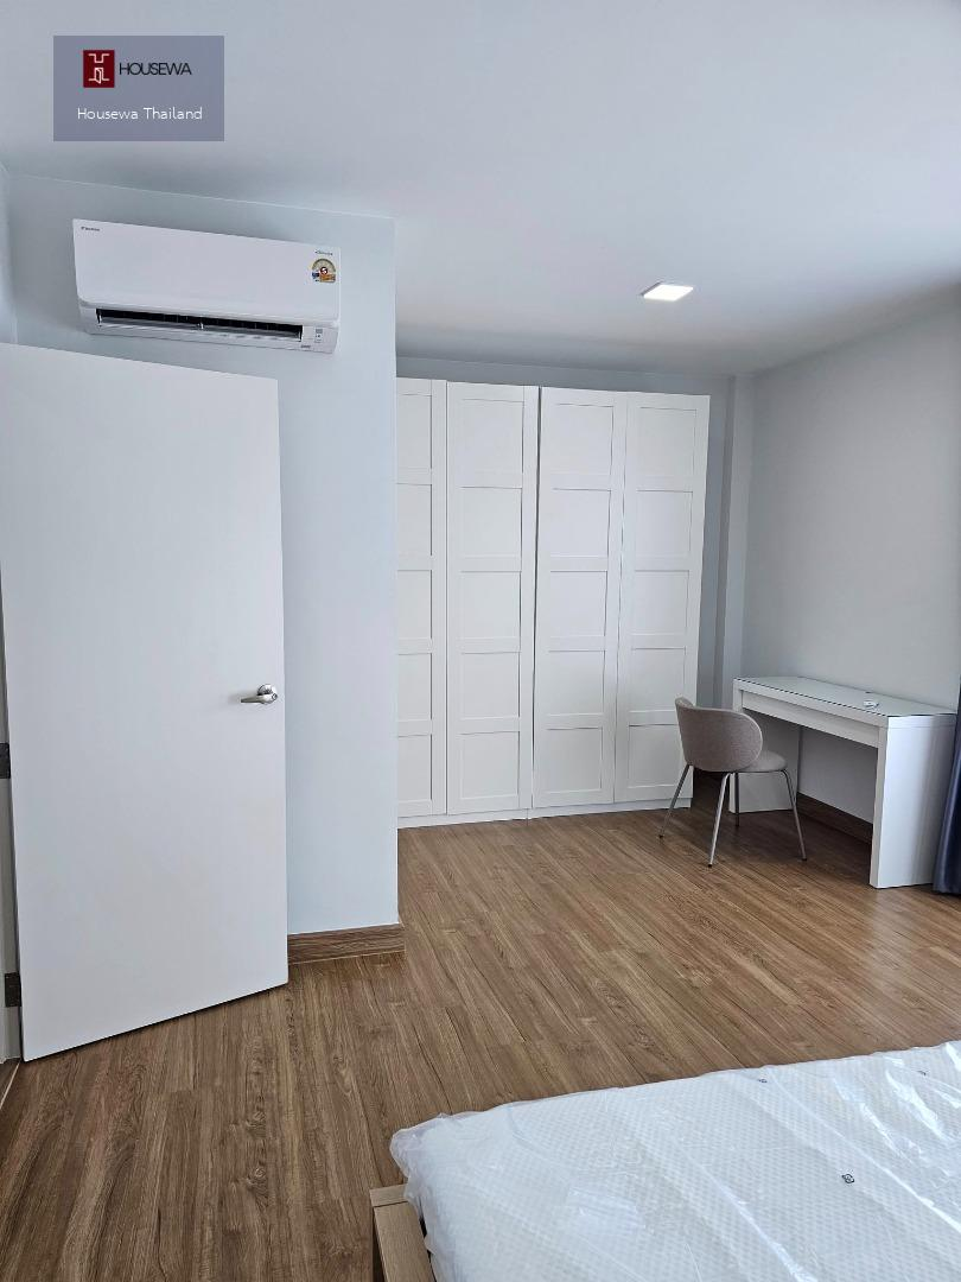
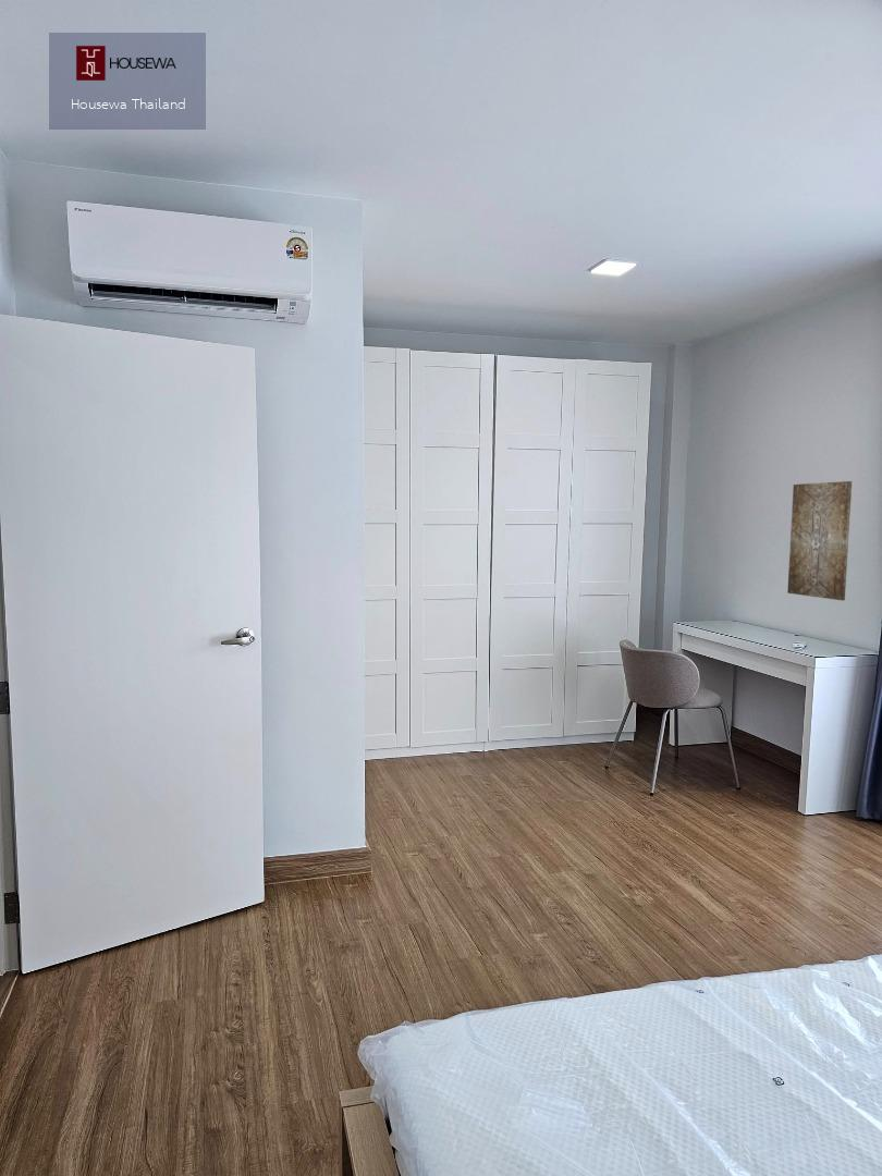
+ wall art (818, 540)
